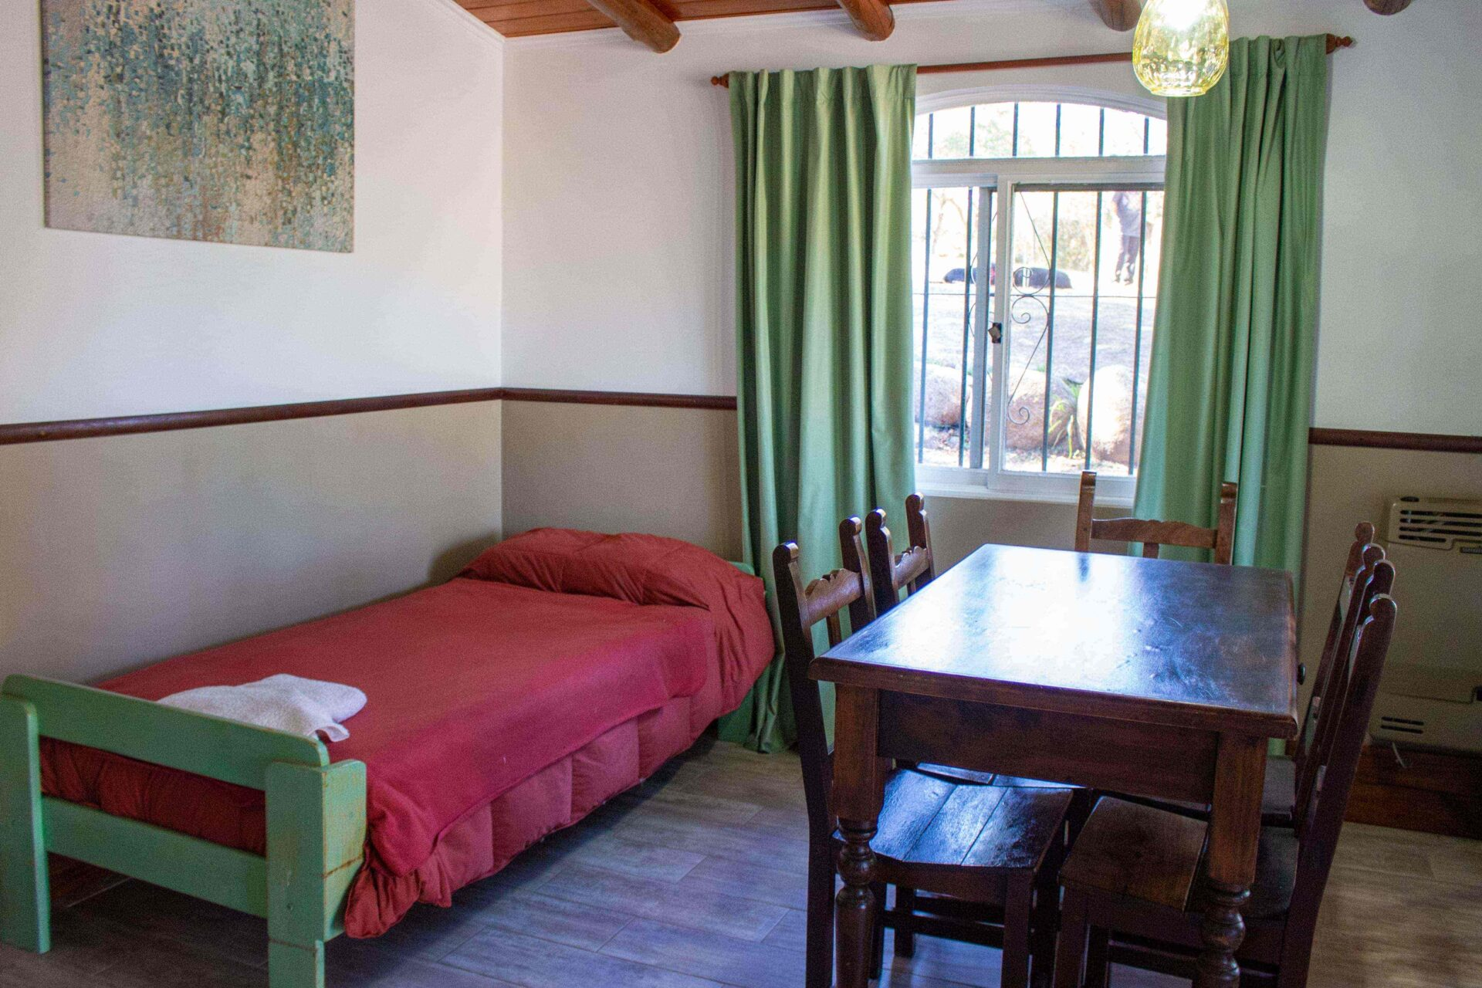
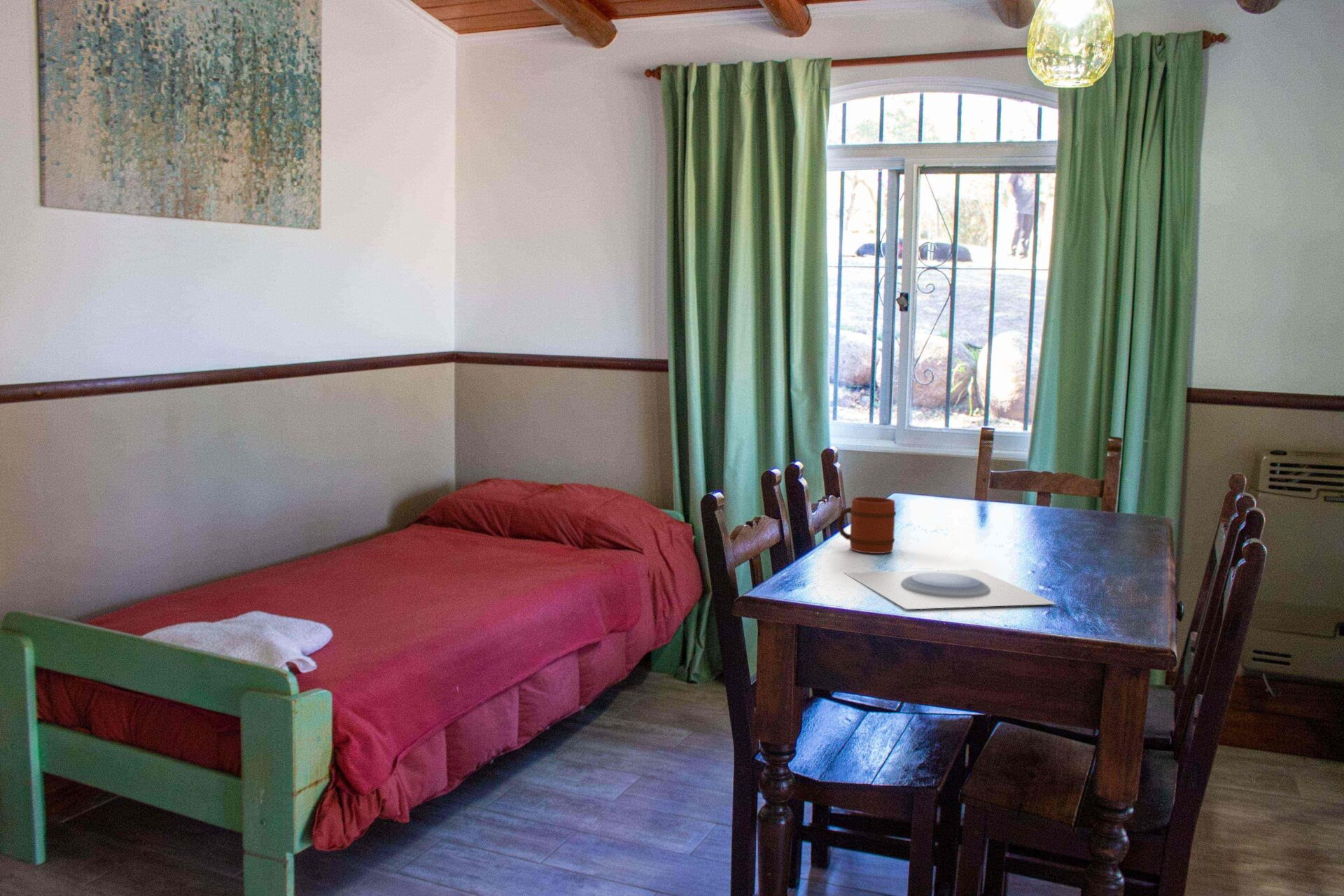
+ mug (865, 524)
+ plate (944, 582)
